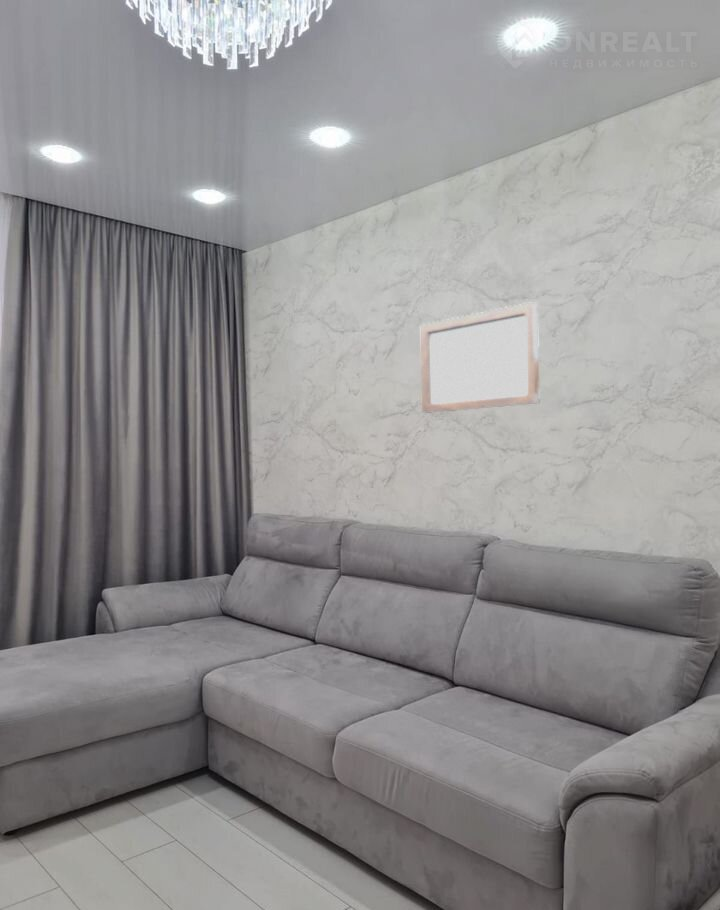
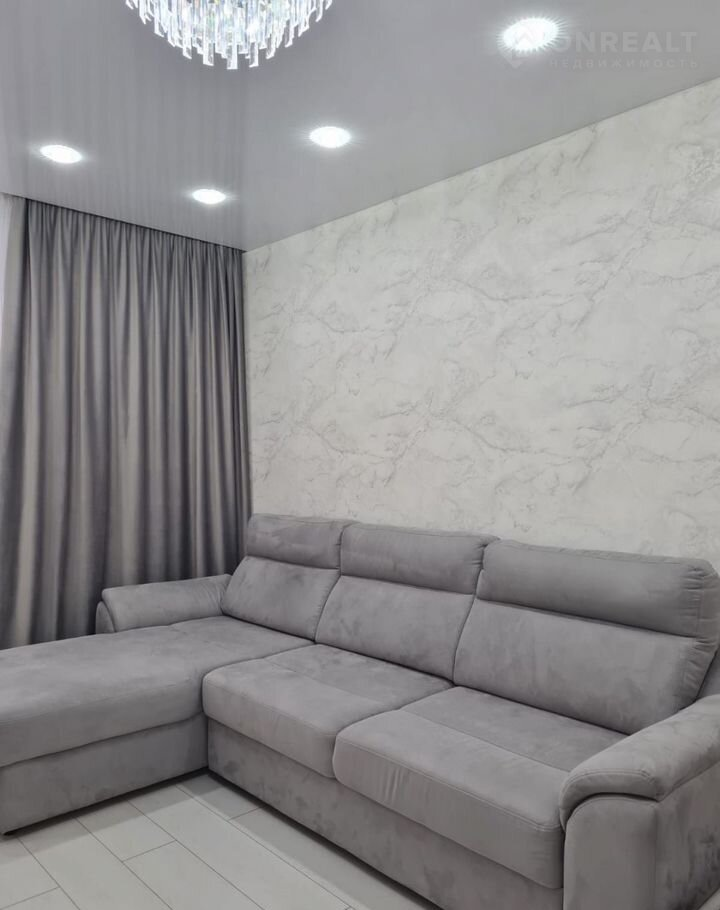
- wall art (475, 361)
